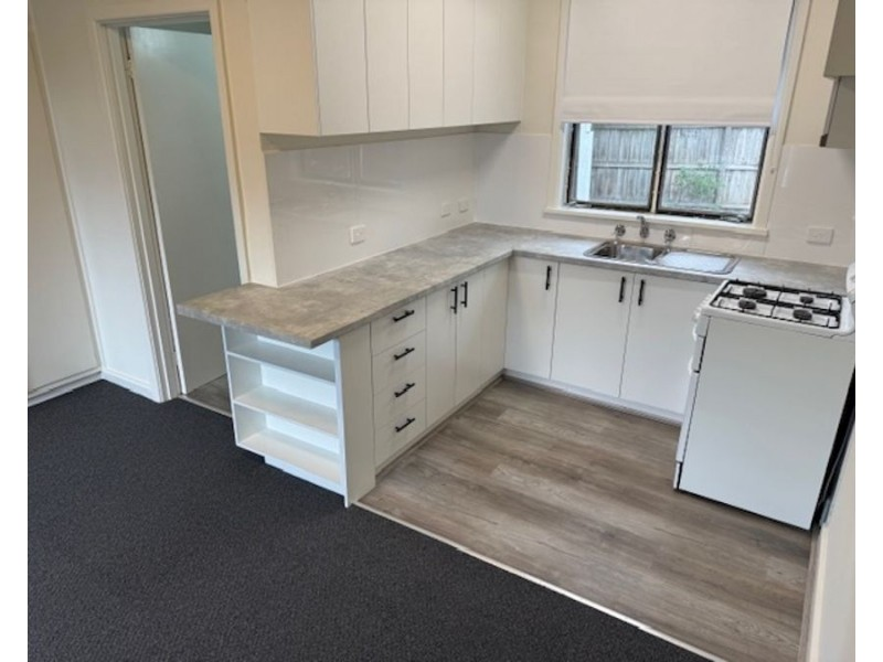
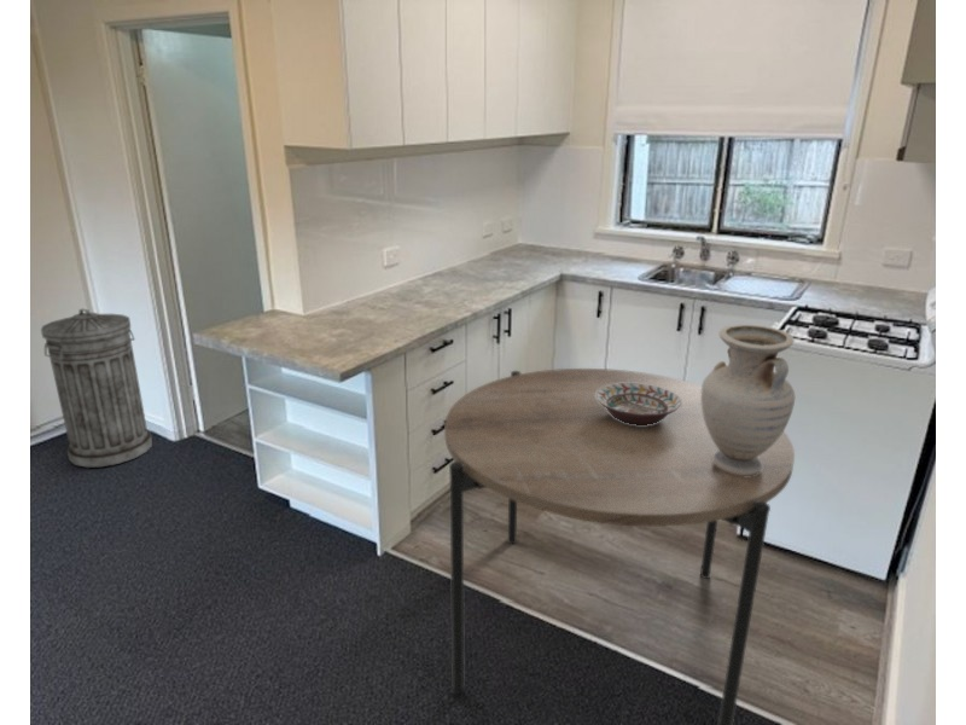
+ decorative bowl (636, 406)
+ dining table (603, 522)
+ vase (745, 401)
+ trash can (98, 382)
